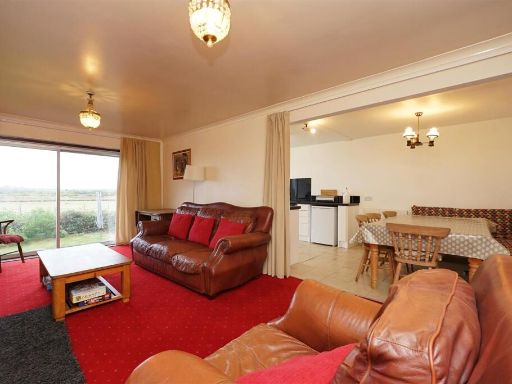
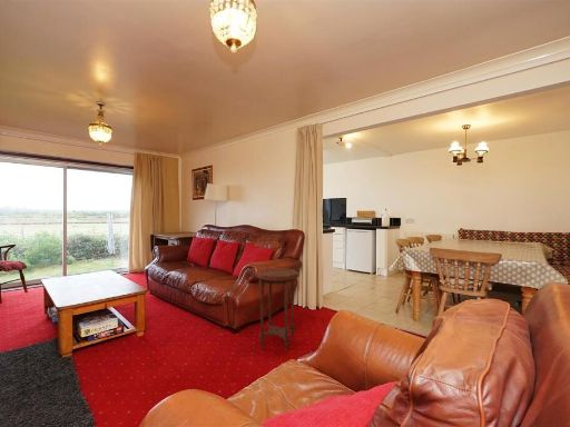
+ side table (271, 308)
